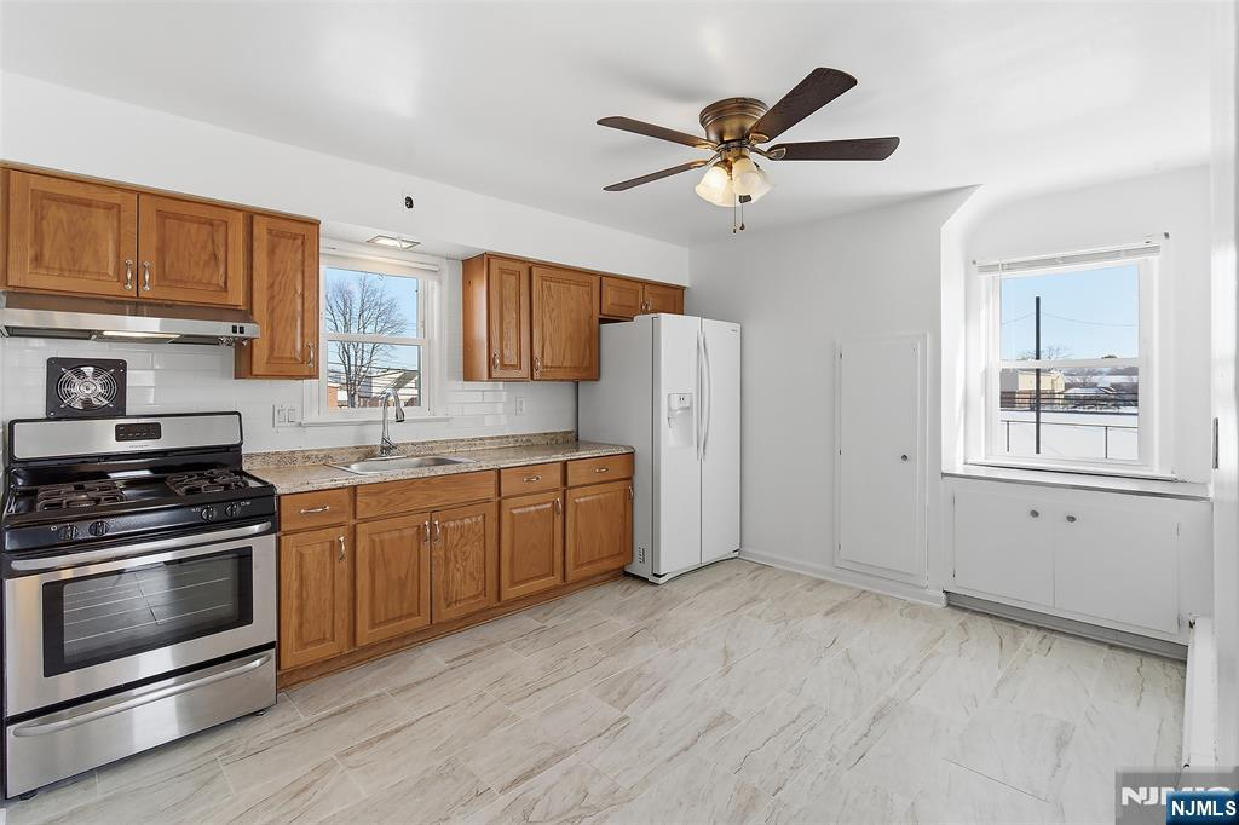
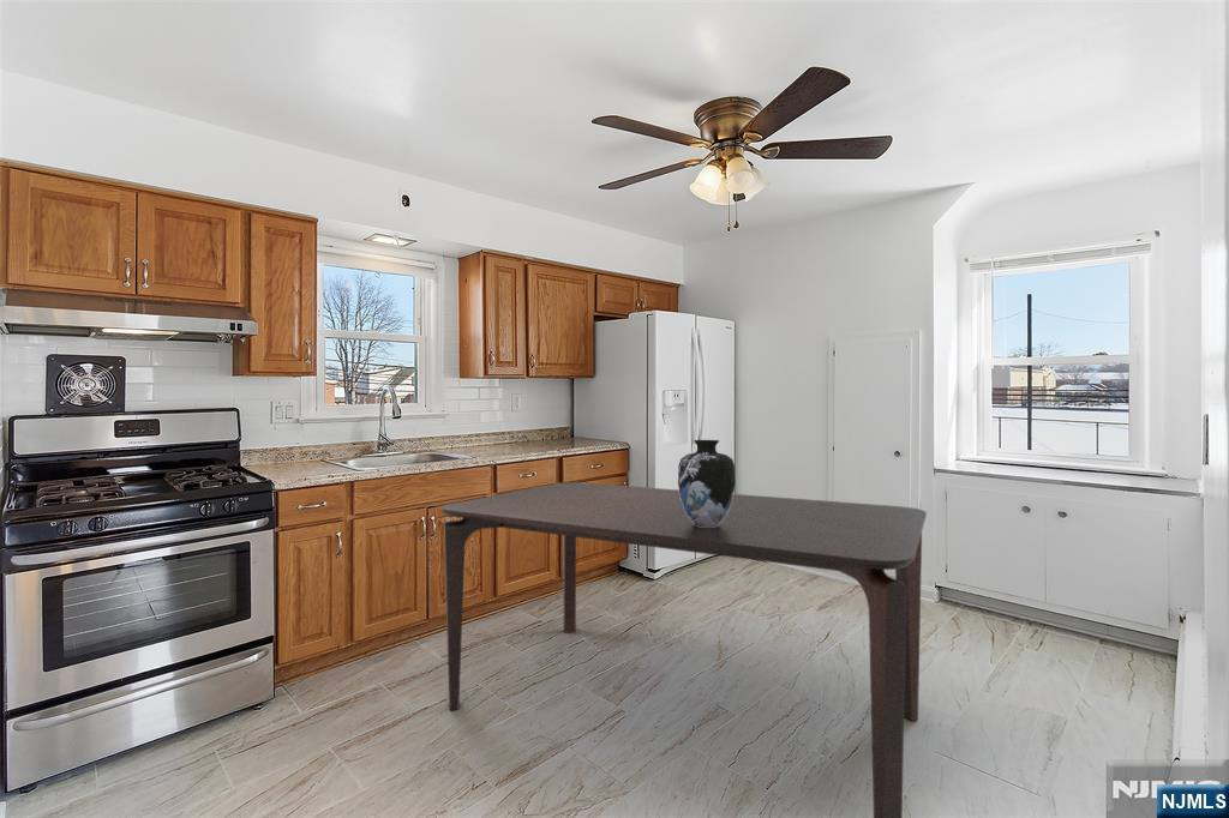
+ vase (706, 481)
+ dining table (685, 551)
